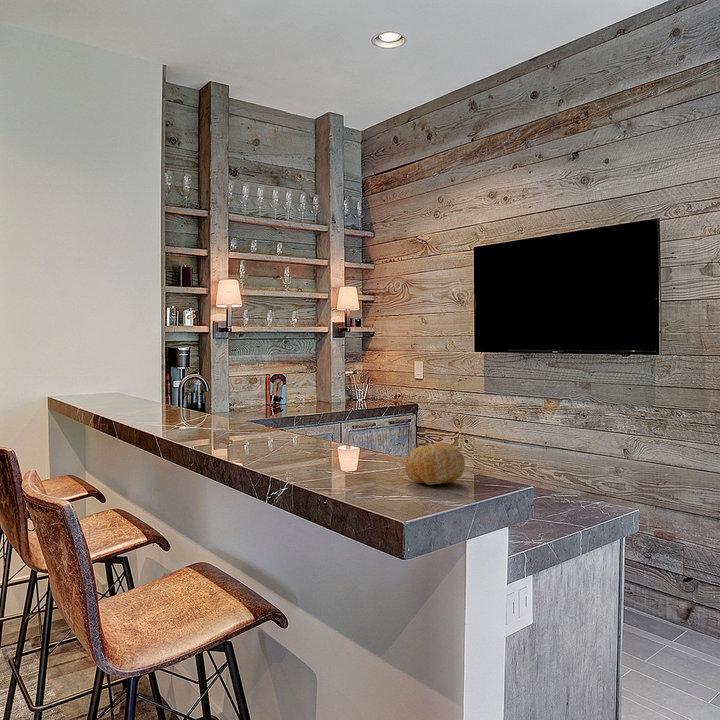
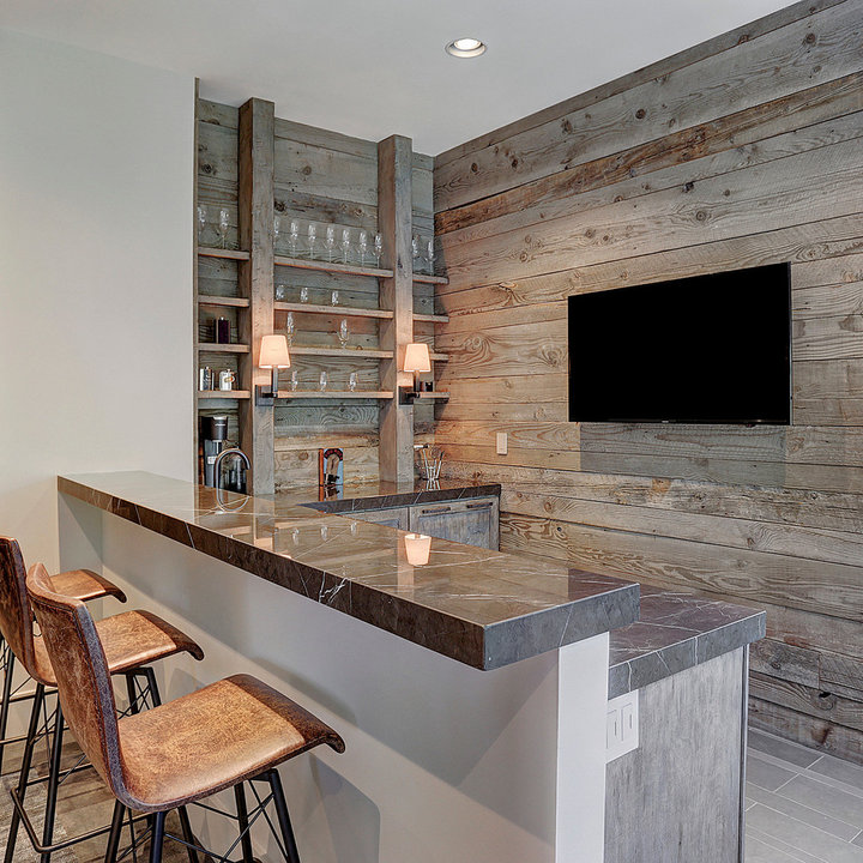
- fruit (435, 462)
